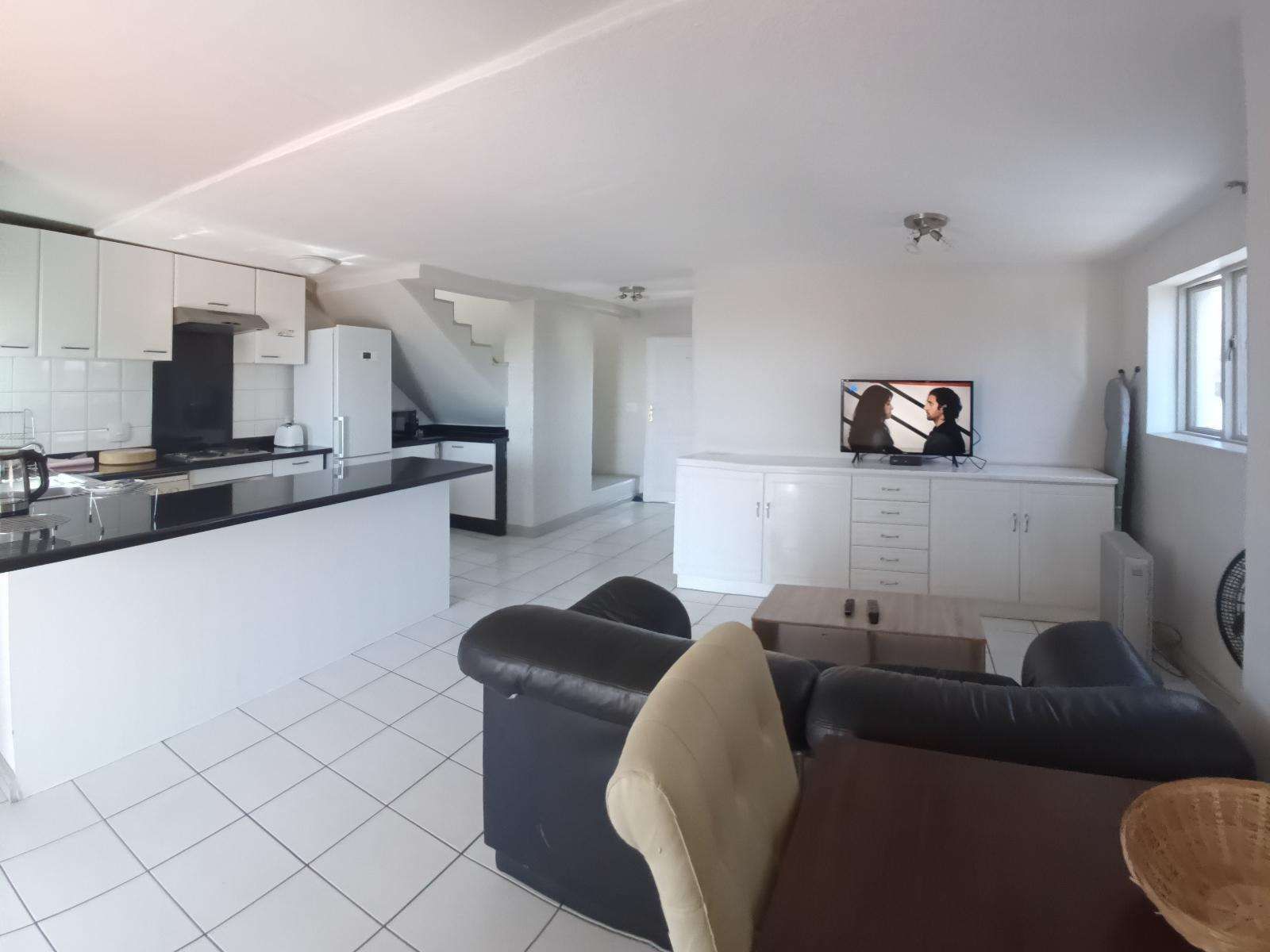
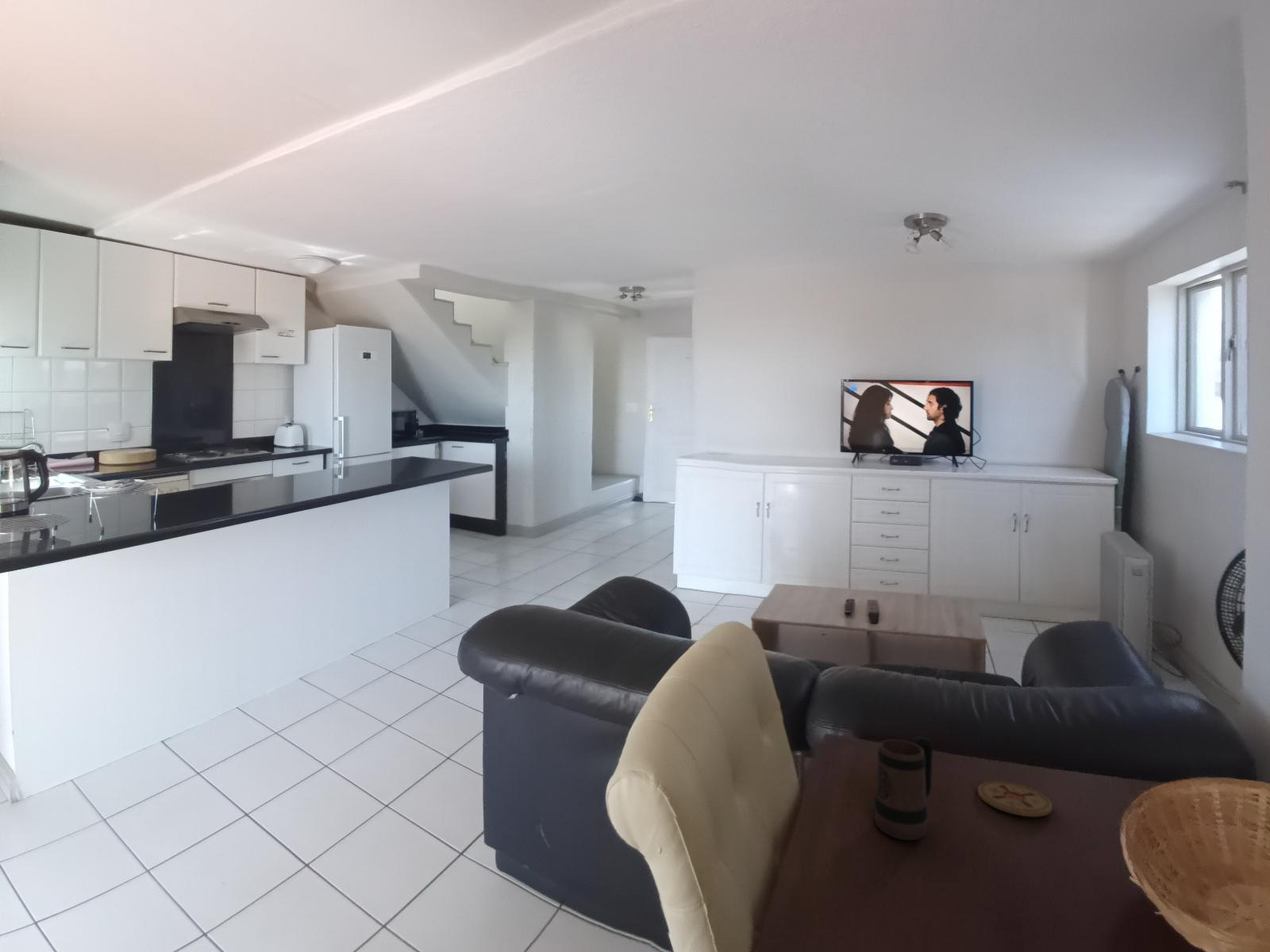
+ coaster (1014, 798)
+ mug (907, 784)
